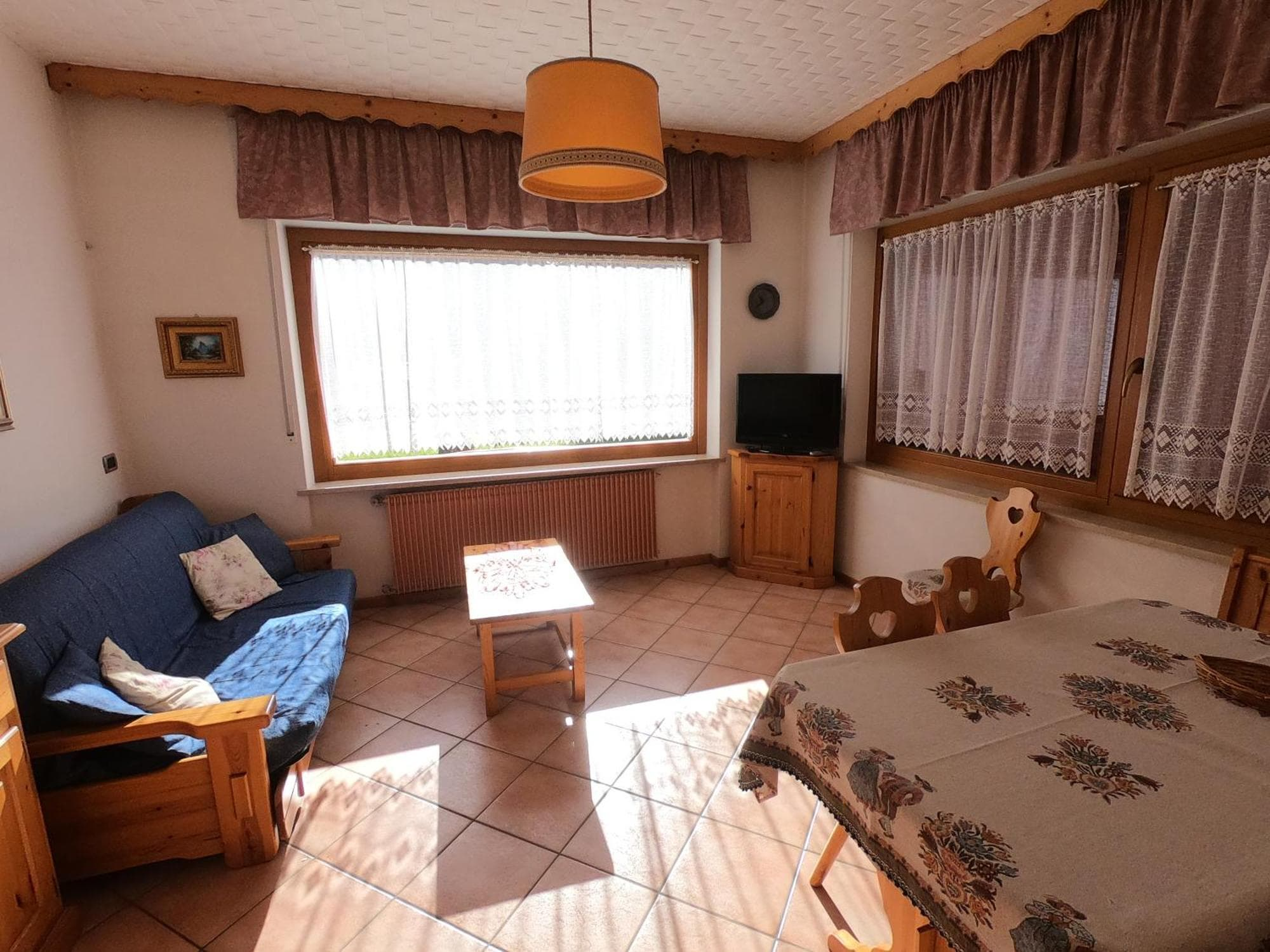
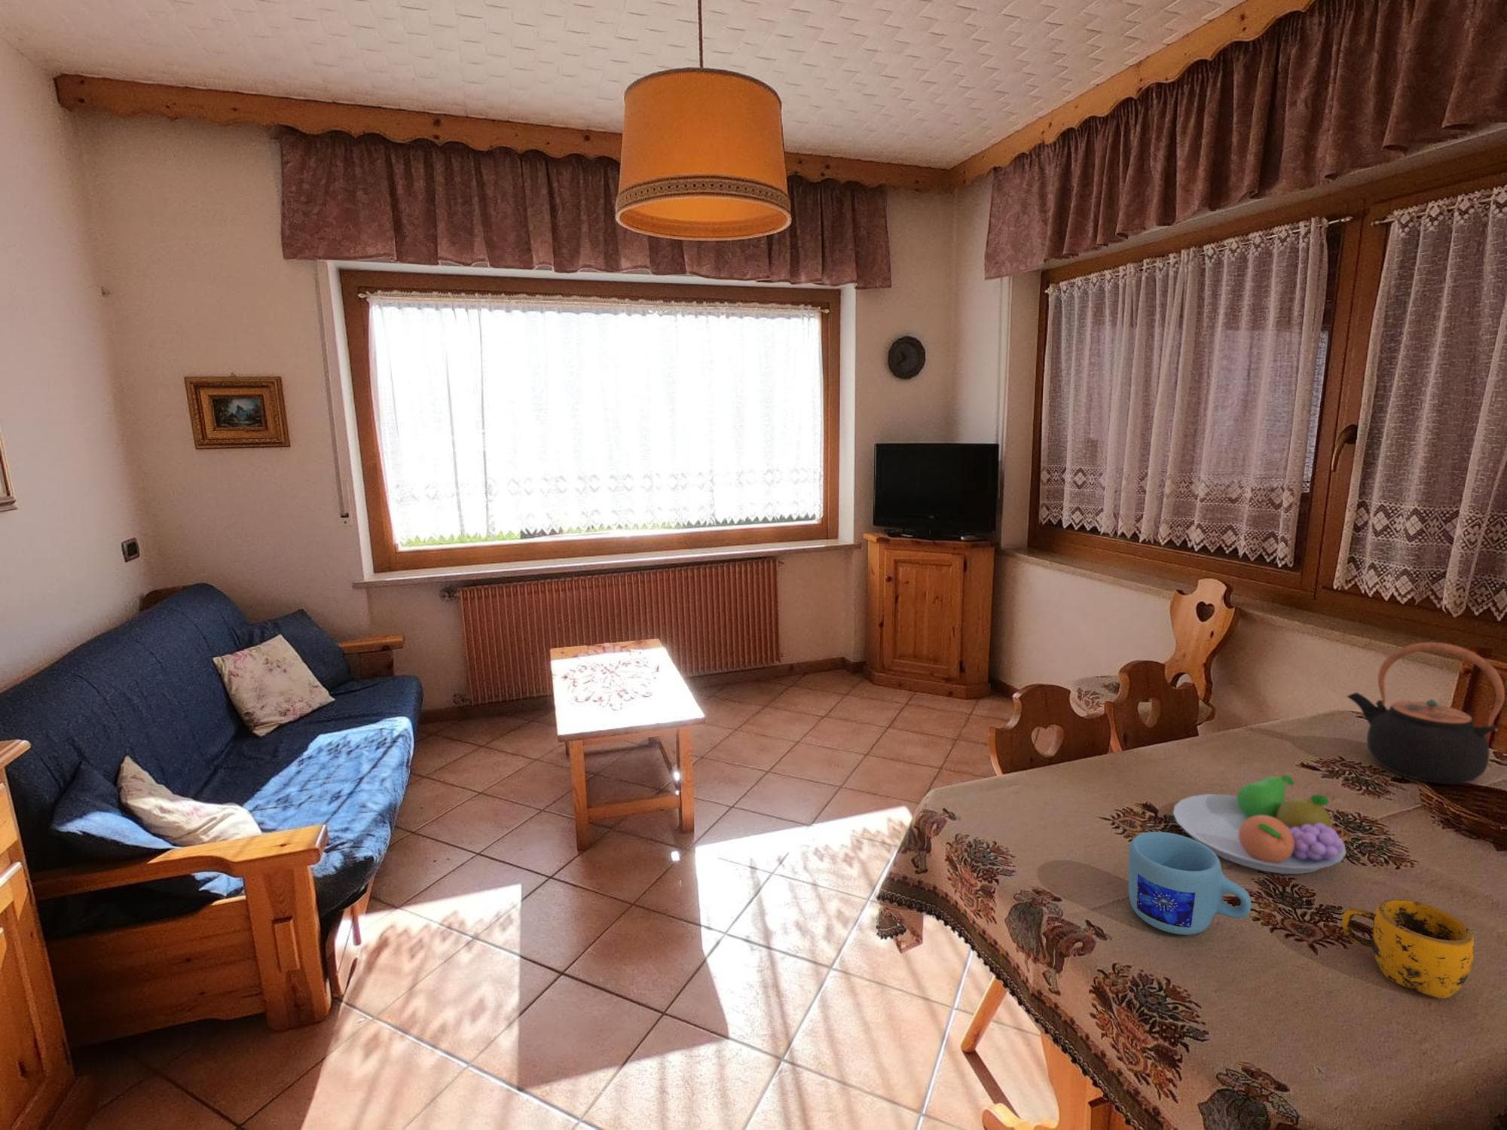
+ fruit bowl (1260, 813)
+ teapot (1419, 704)
+ mug (1404, 944)
+ mug (1185, 890)
